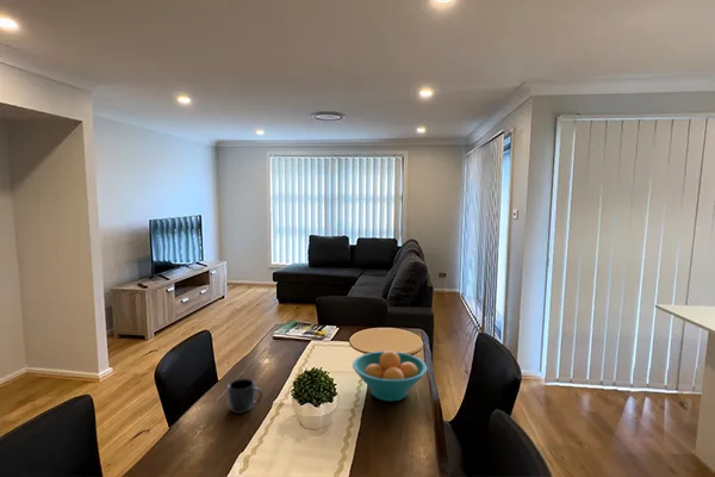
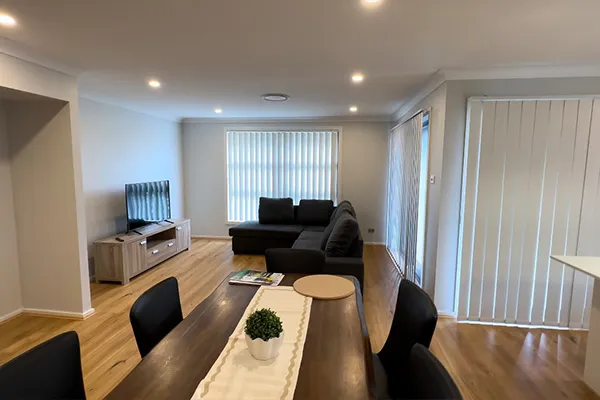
- fruit bowl (388, 372)
- mug (244, 396)
